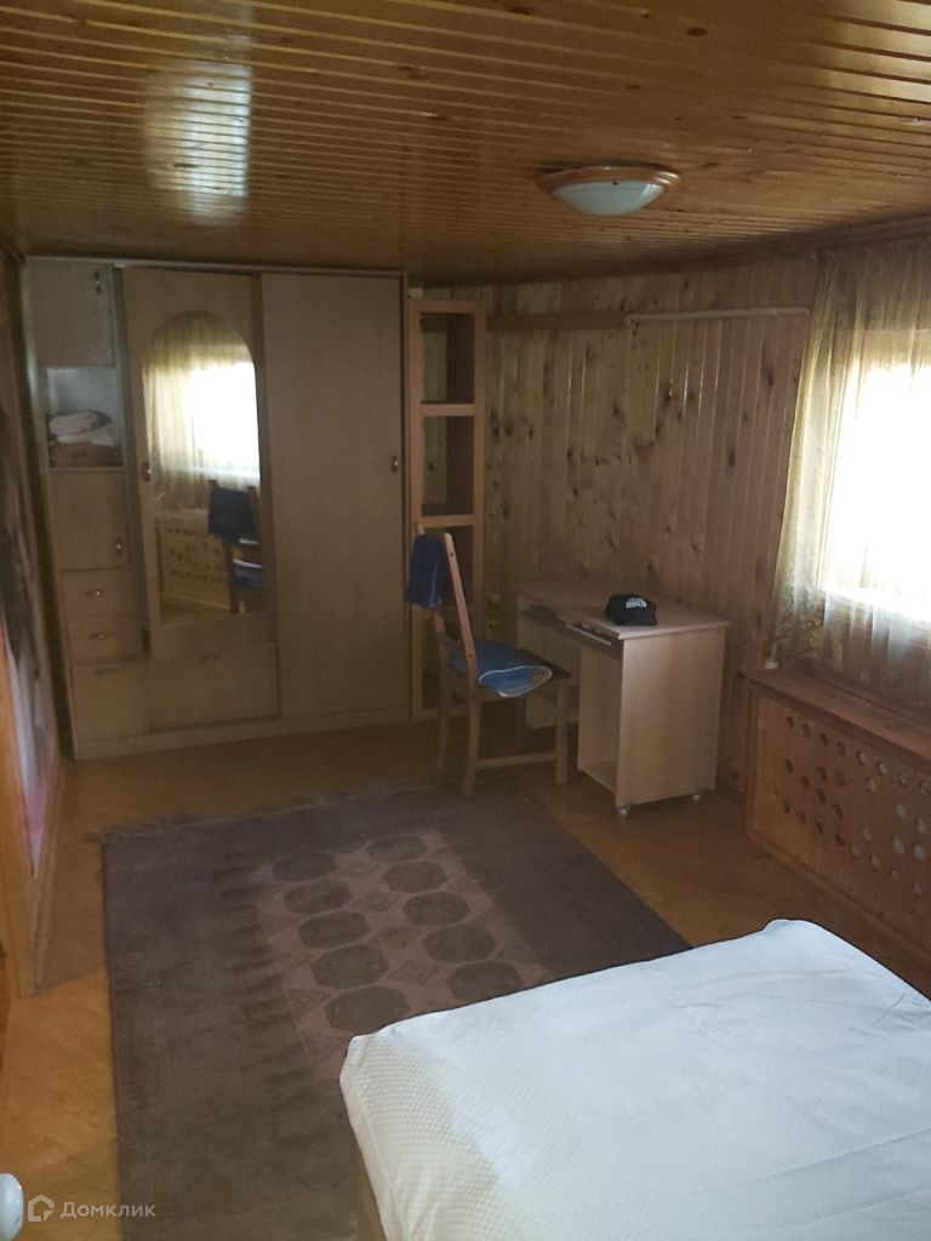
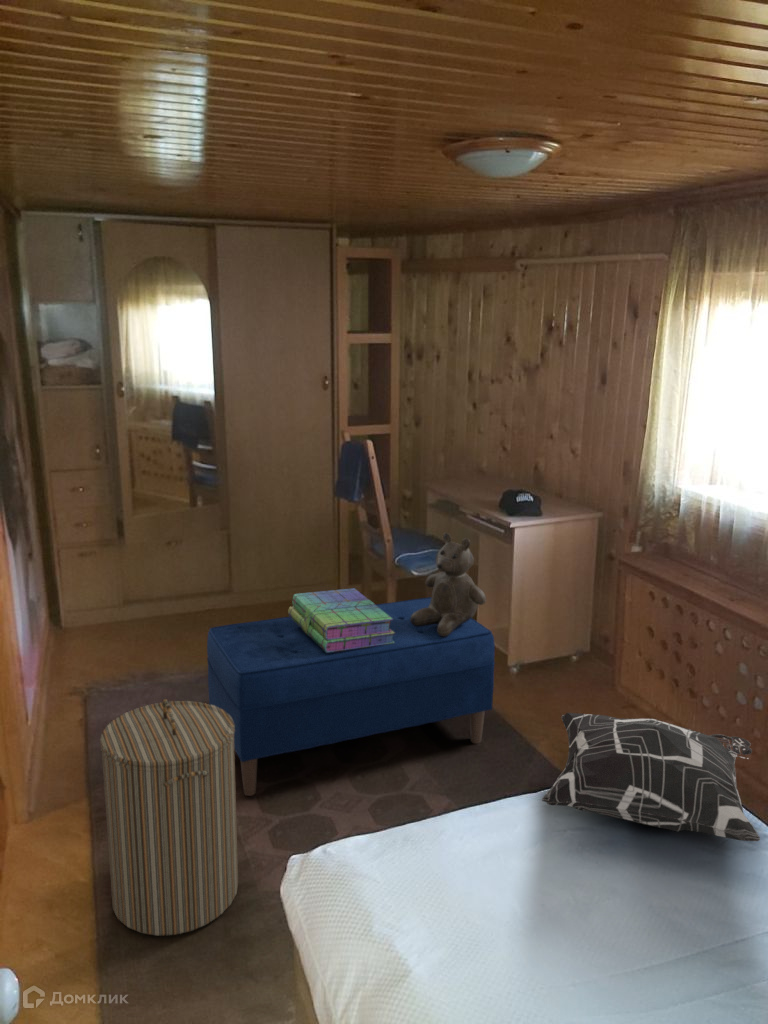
+ stack of books (339, 620)
+ laundry hamper (171, 800)
+ decorative pillow (652, 767)
+ bench (350, 687)
+ teddy bear (446, 582)
